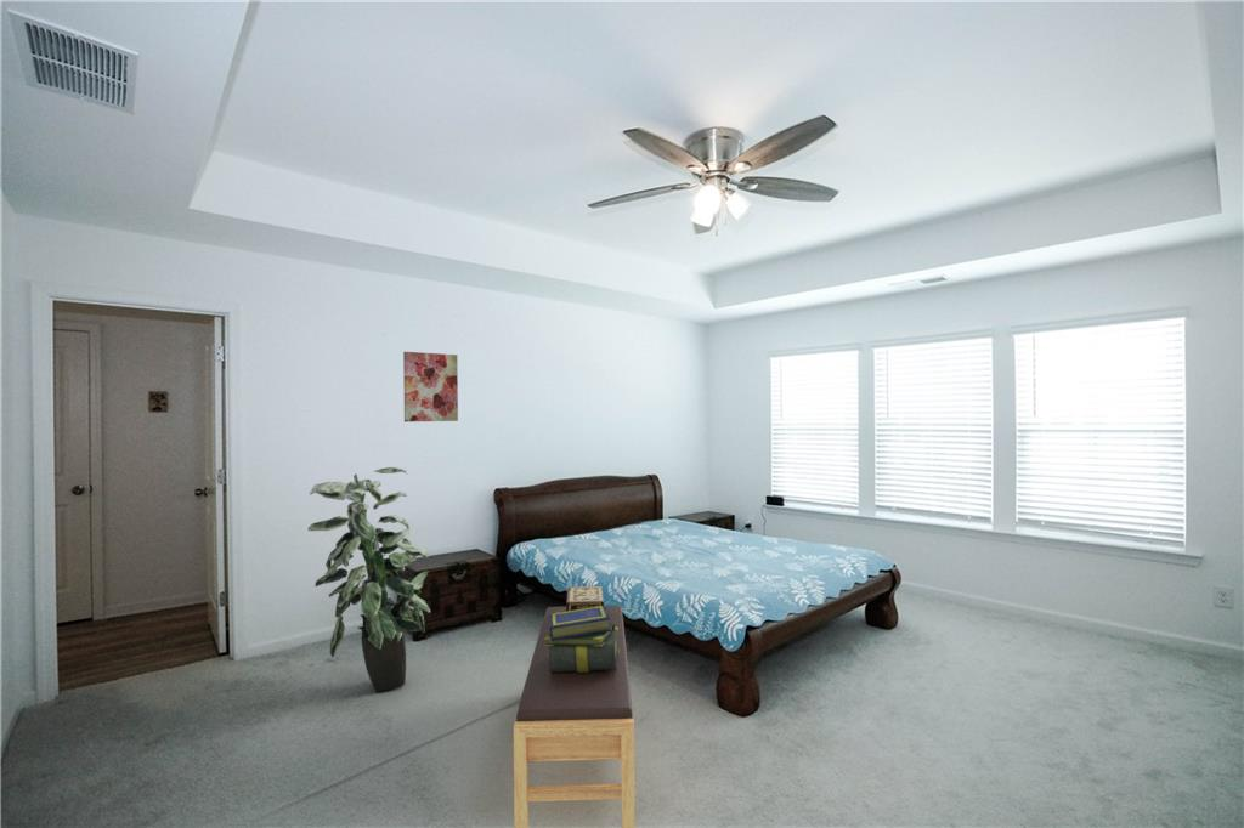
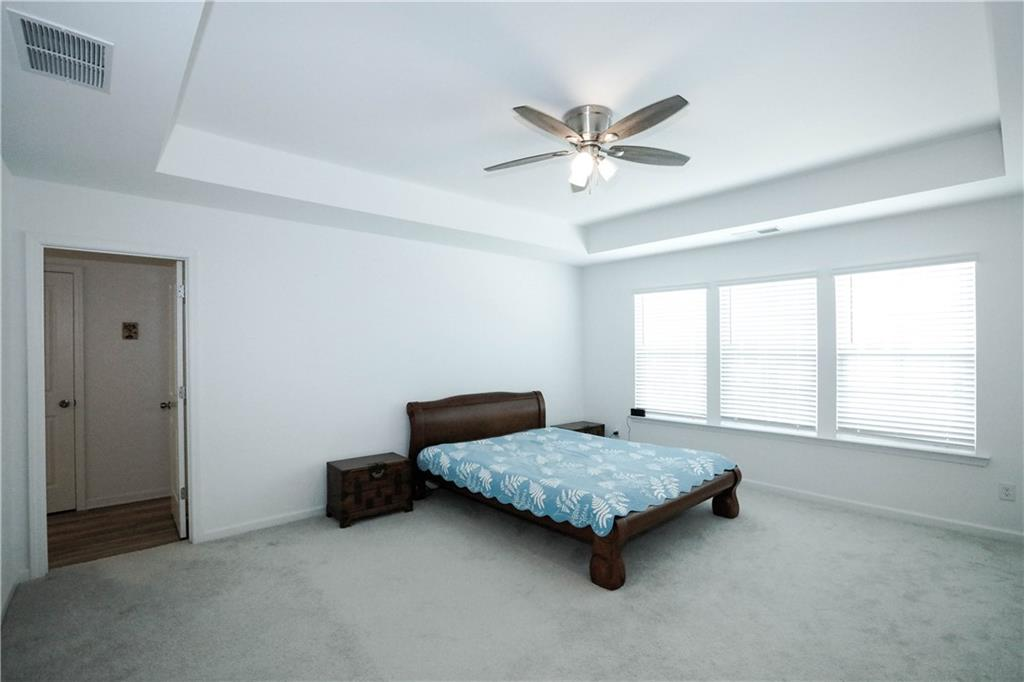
- indoor plant (377, 579)
- stack of books (581, 637)
- wall art (431, 387)
- bench (581, 701)
- decorative box (583, 608)
